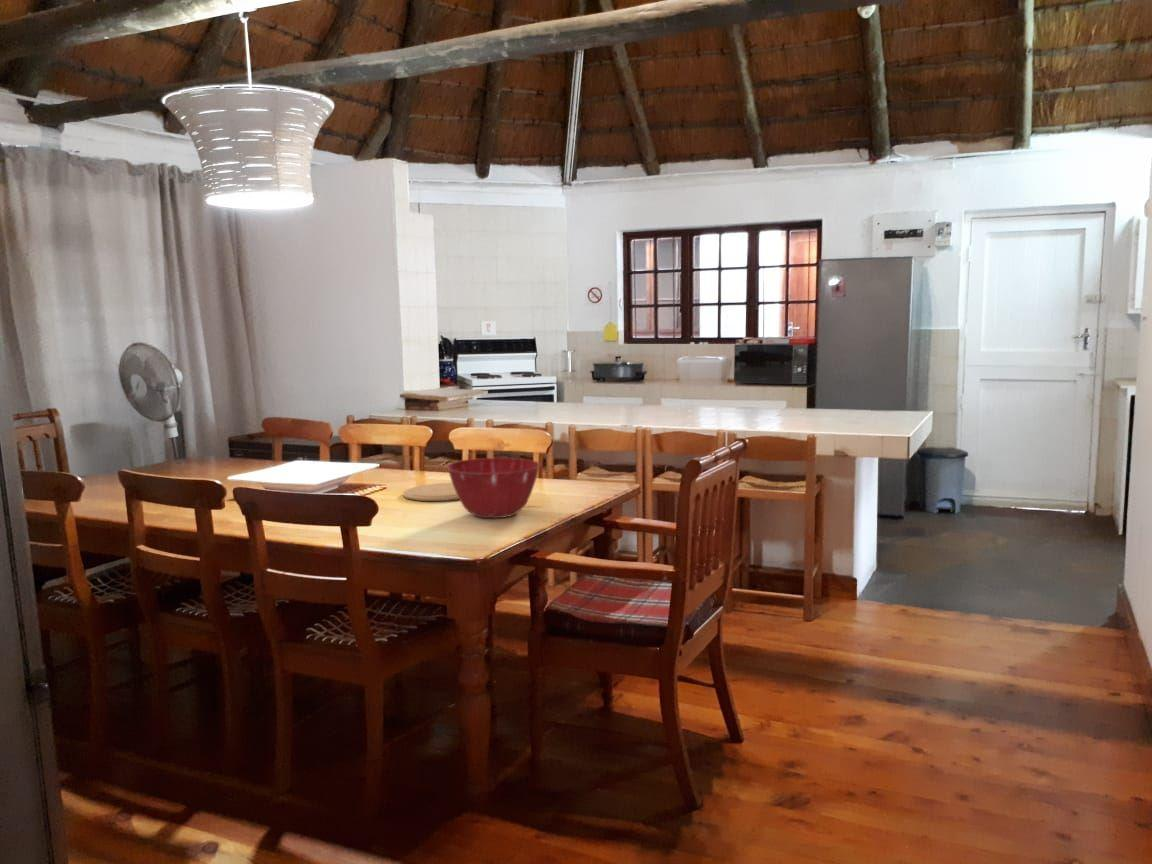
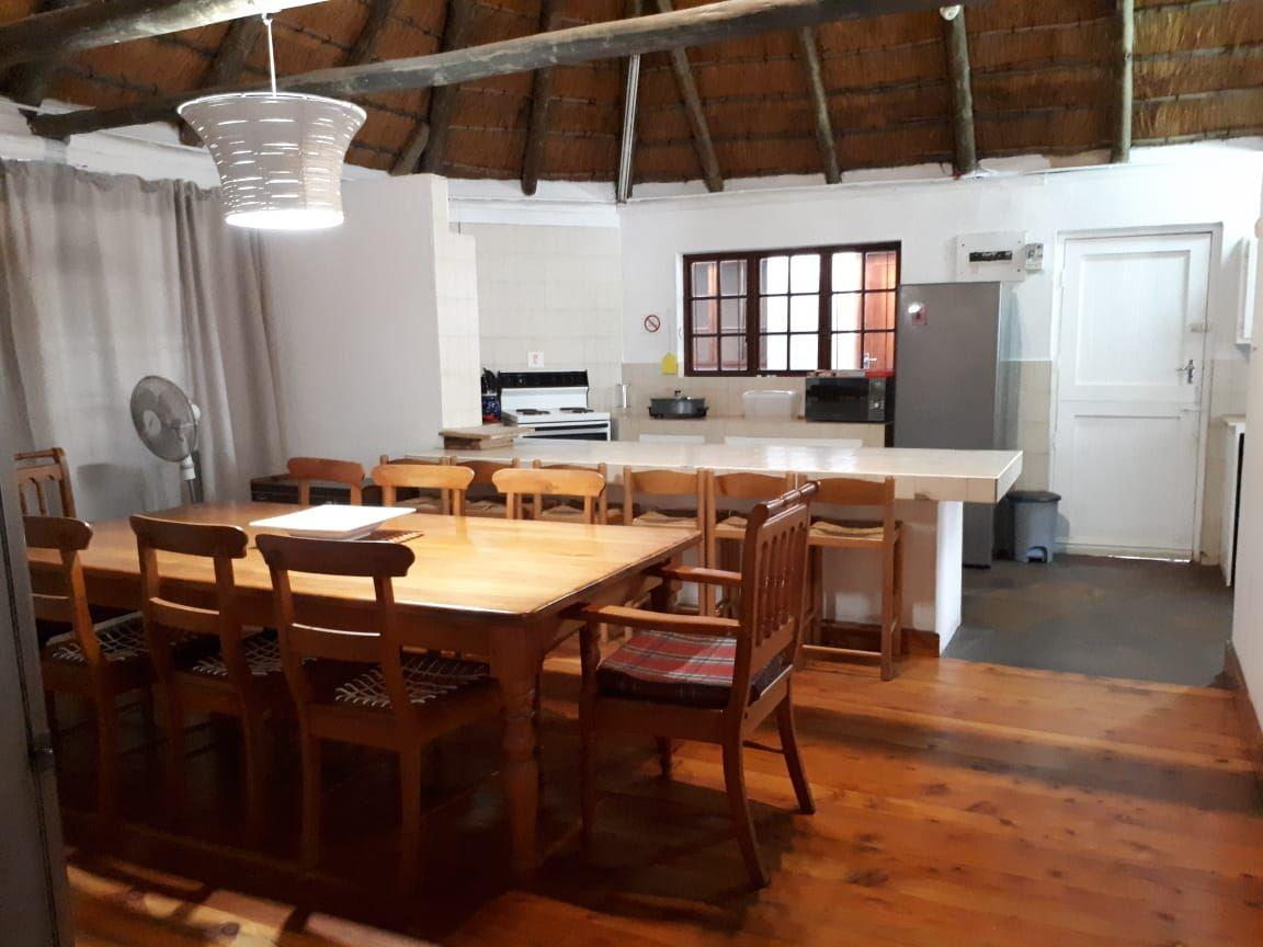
- plate (442, 491)
- mixing bowl (494, 489)
